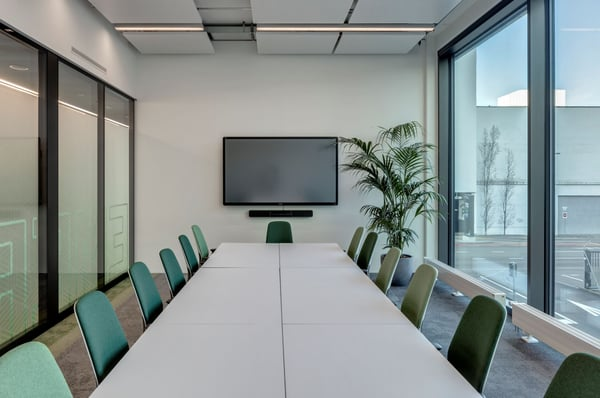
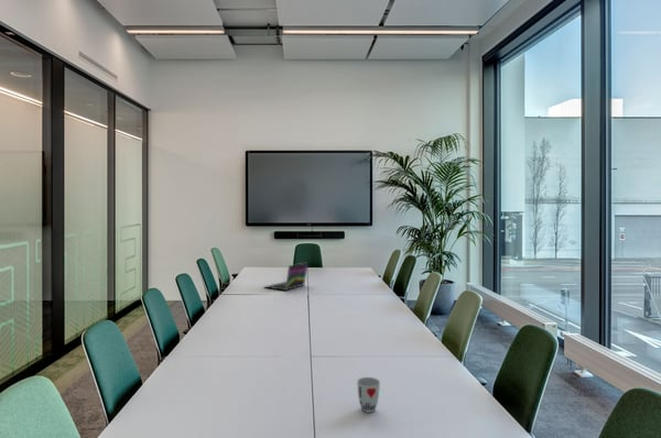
+ cup (368, 395)
+ laptop (283, 276)
